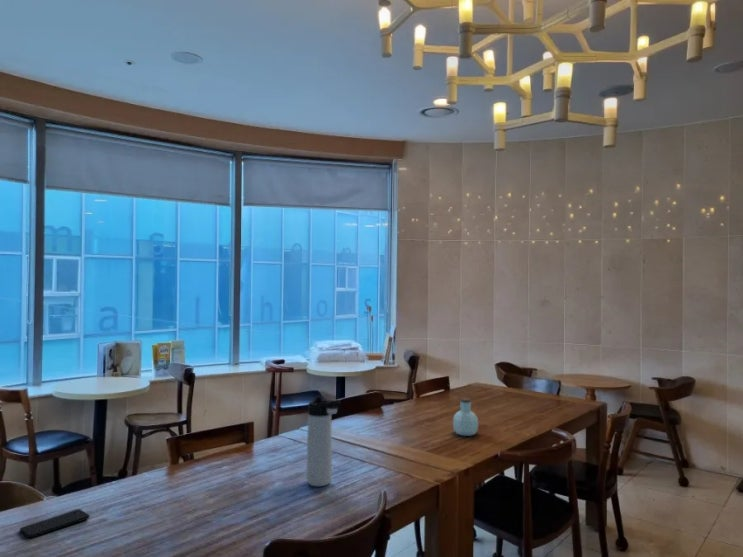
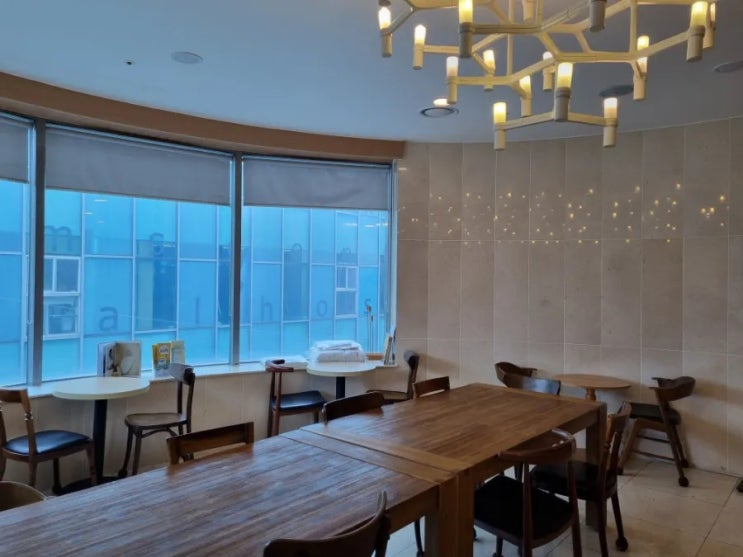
- smartphone (55, 522)
- thermos bottle (323, 441)
- jar (465, 416)
